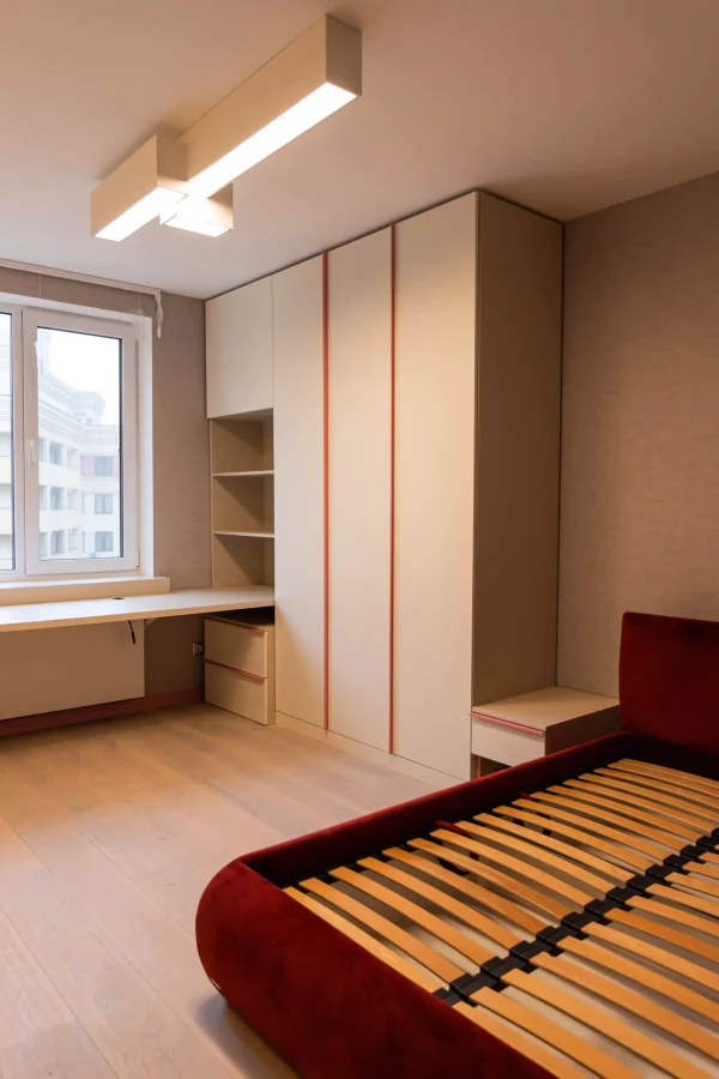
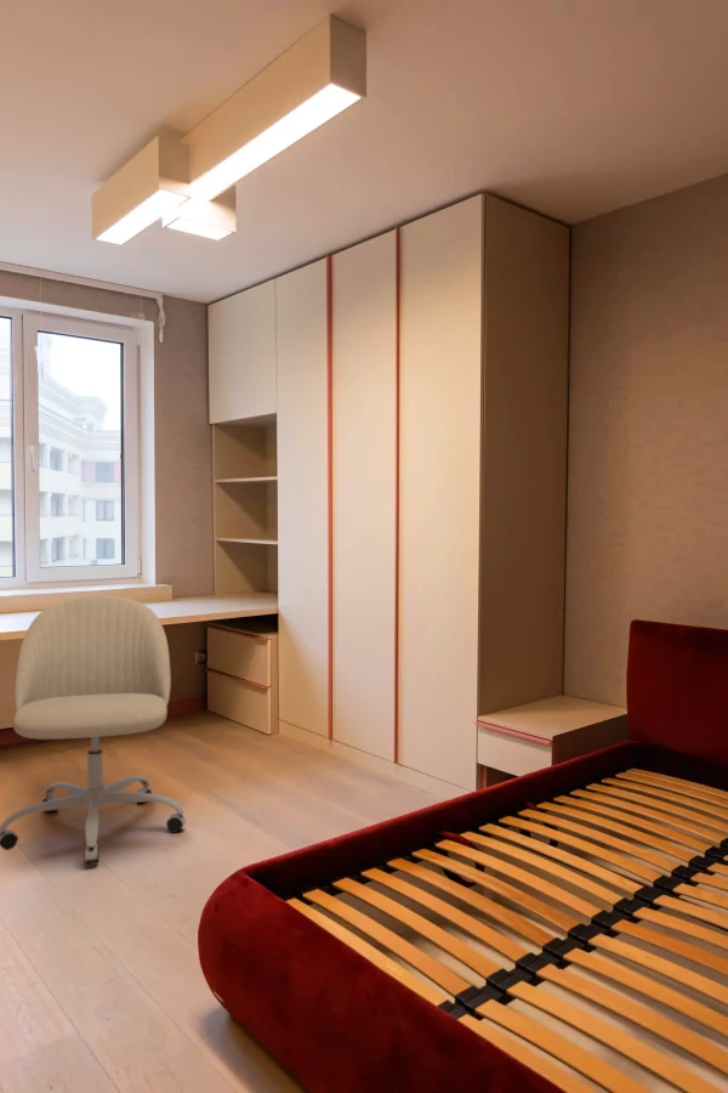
+ office chair (95, 717)
